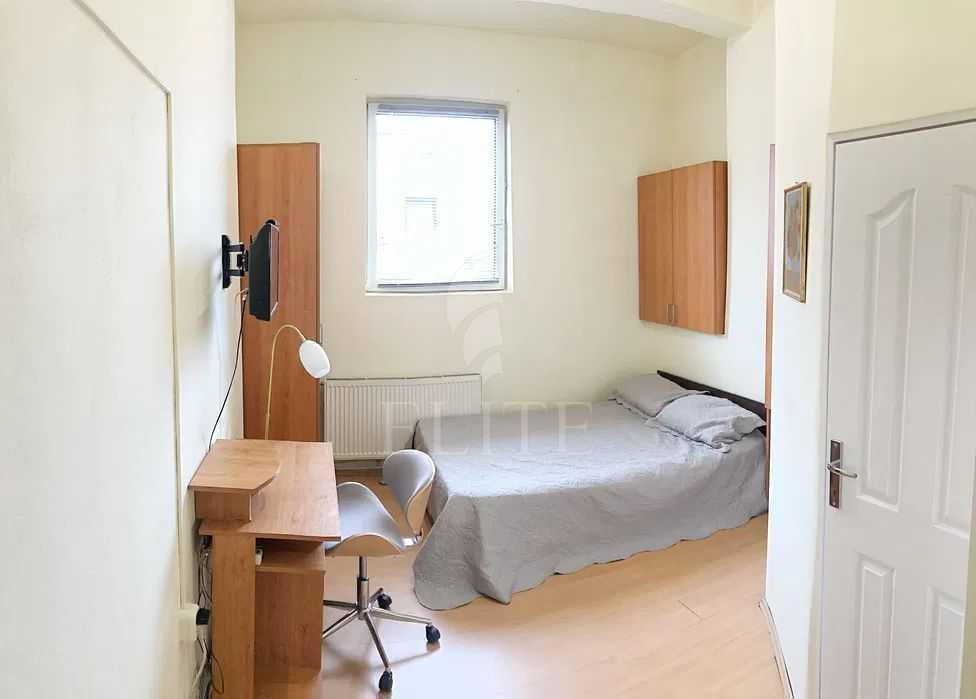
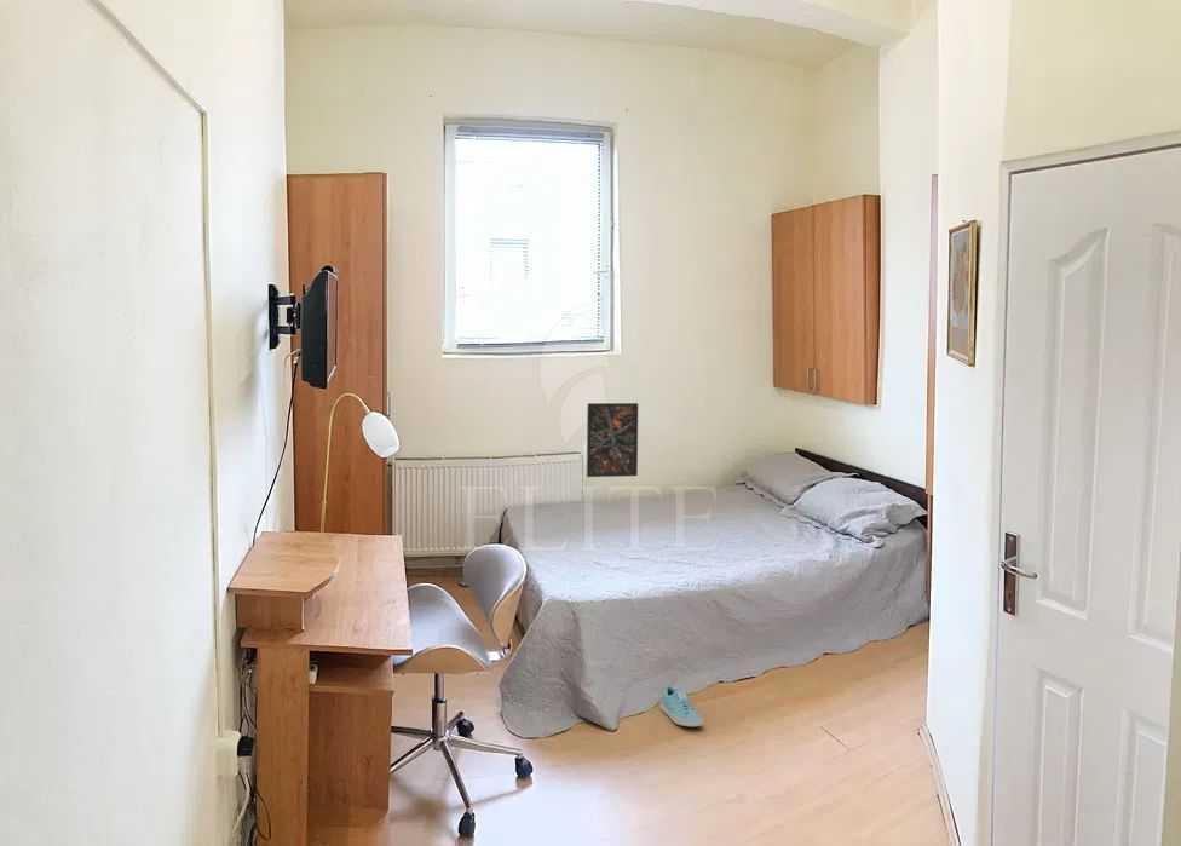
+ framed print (612, 439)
+ sneaker (680, 704)
